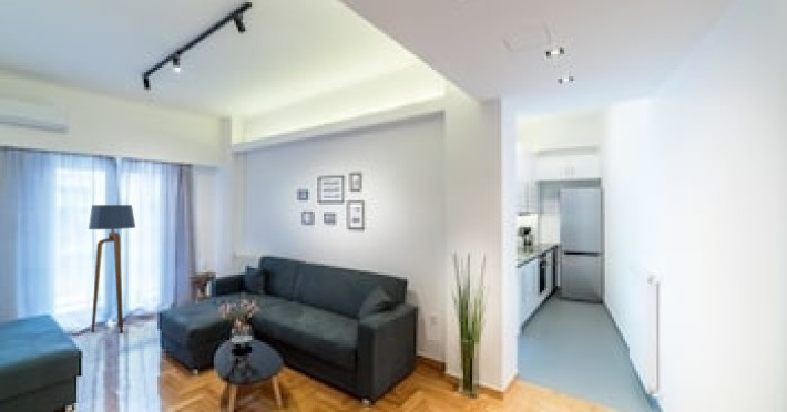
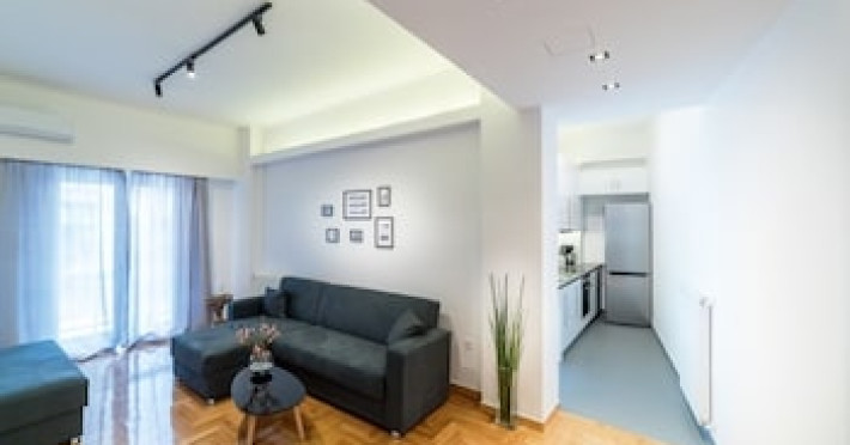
- floor lamp (115, 267)
